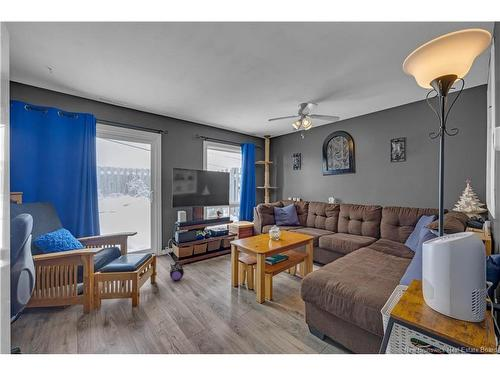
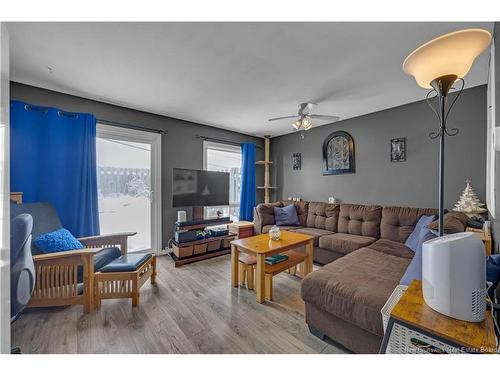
- plush toy (177, 270)
